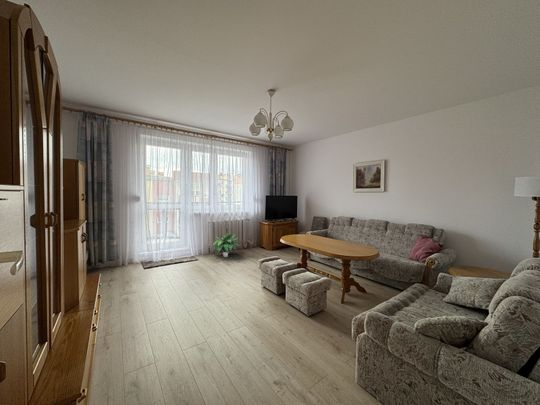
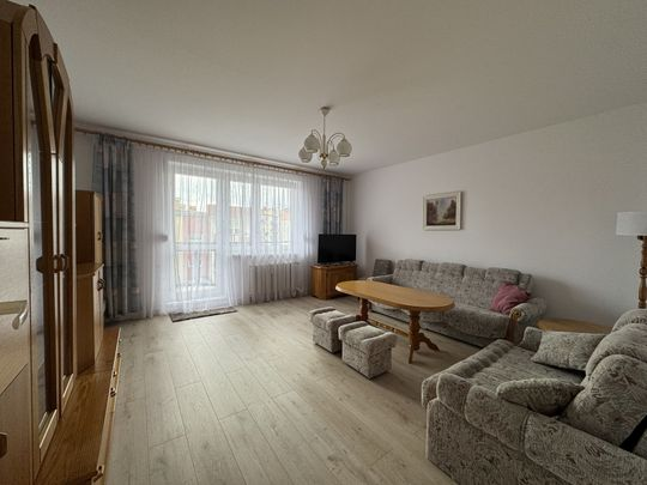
- potted plant (226, 244)
